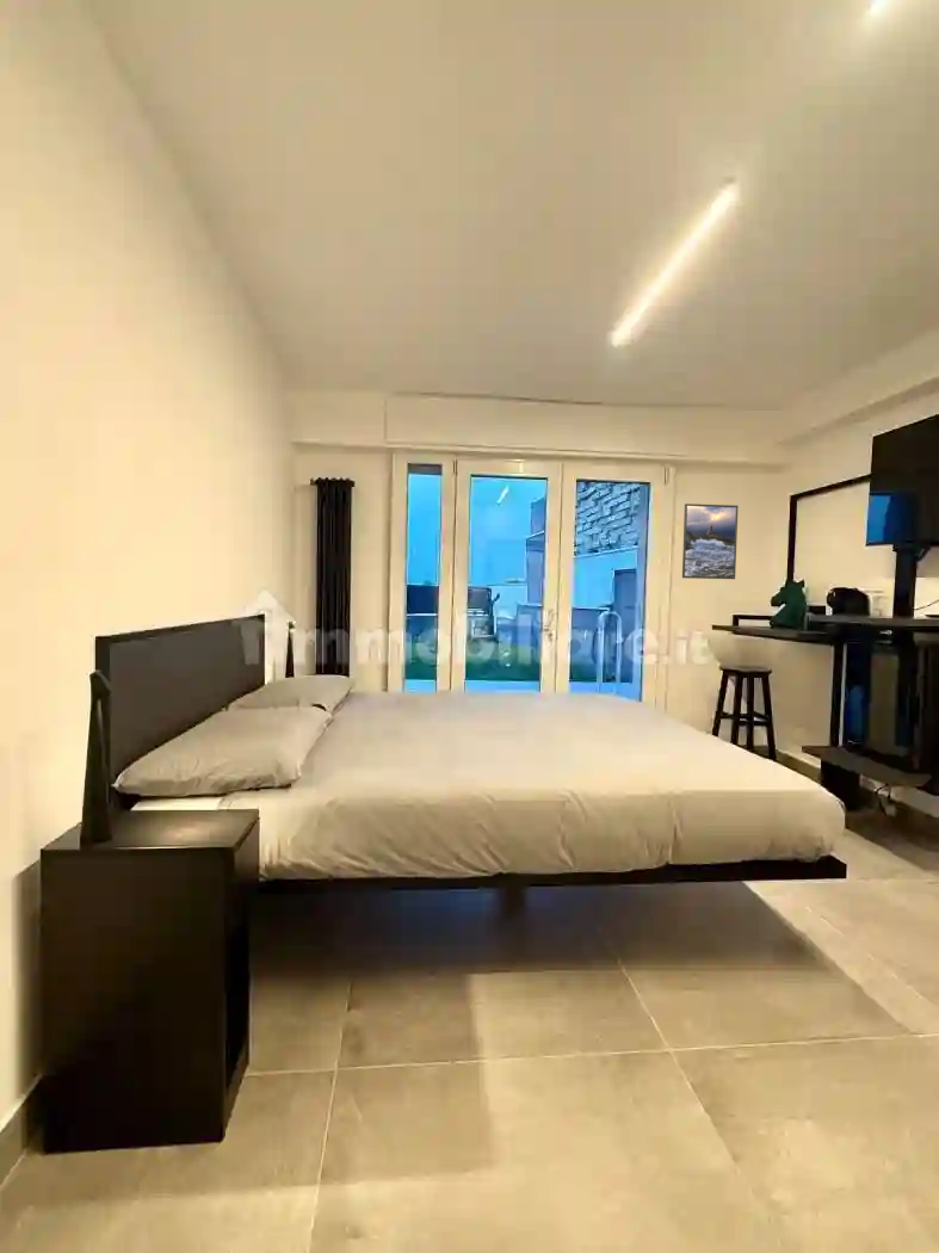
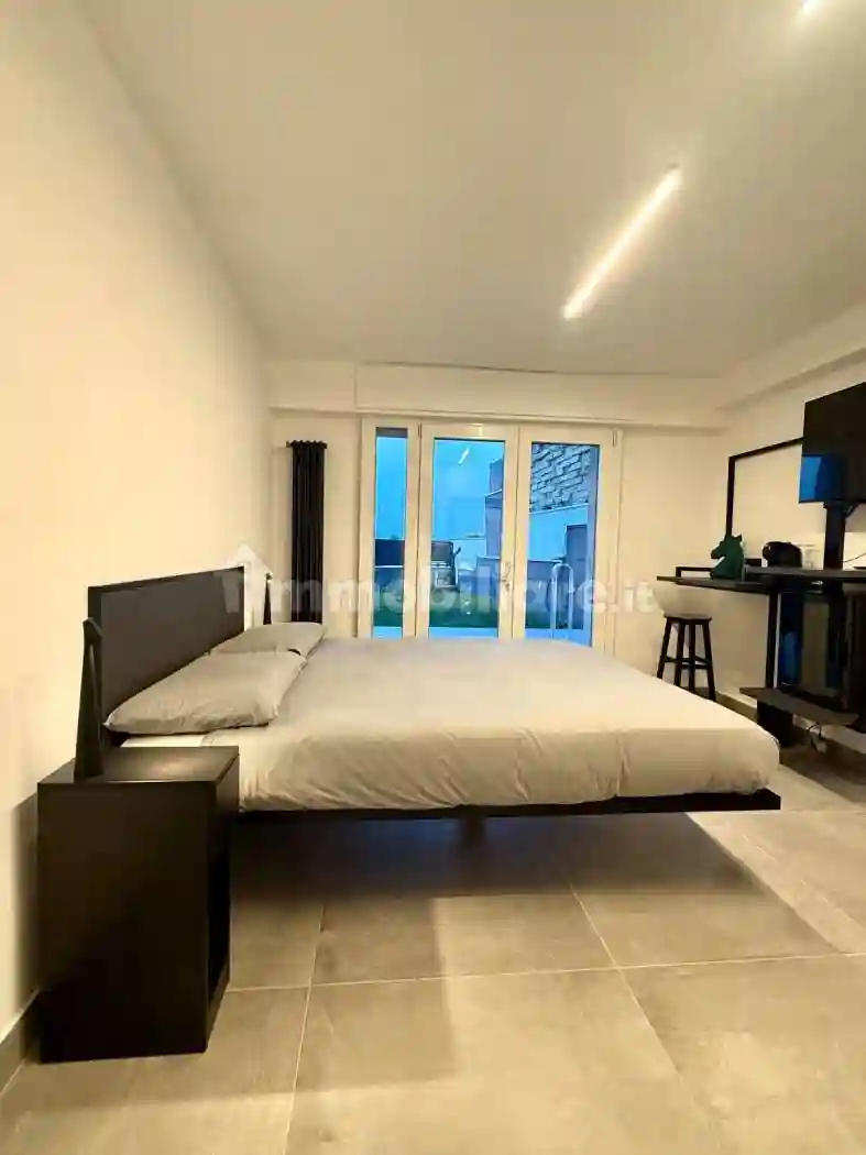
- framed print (710, 542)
